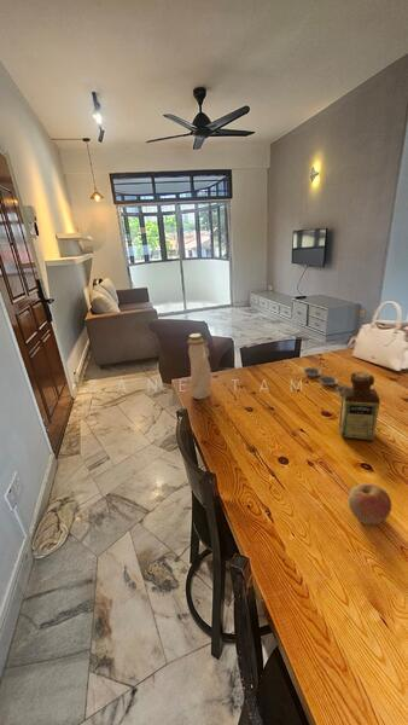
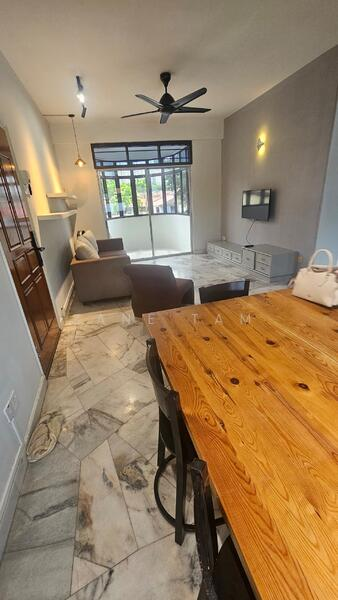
- apple (368, 503)
- water bottle (199, 365)
- bottle (359, 405)
- plate (327, 381)
